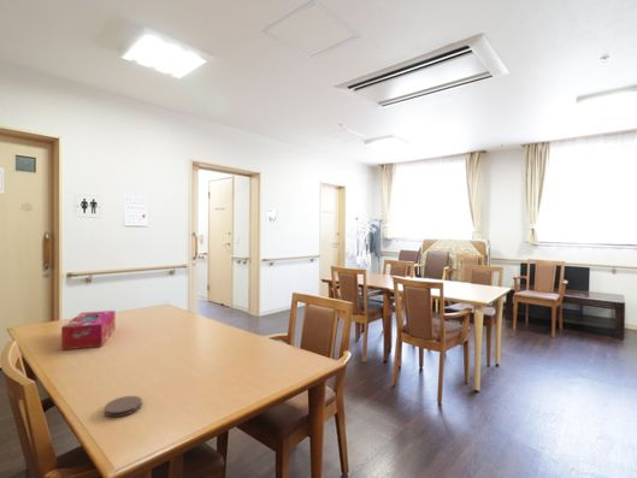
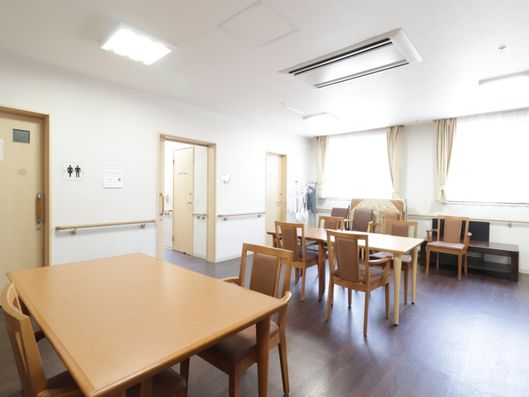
- tissue box (90, 327)
- coaster (123, 406)
